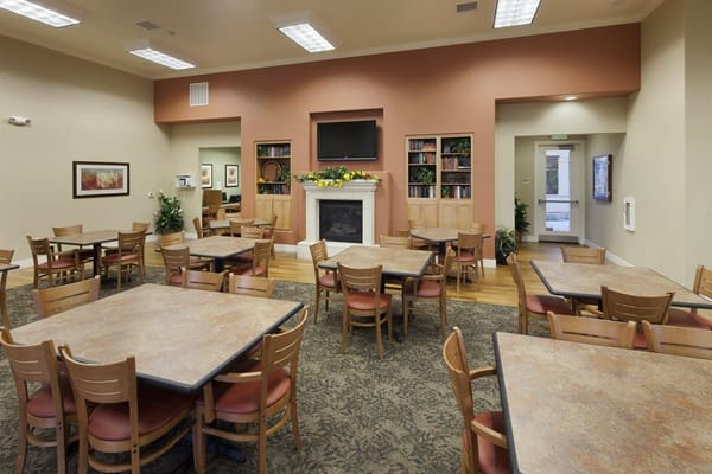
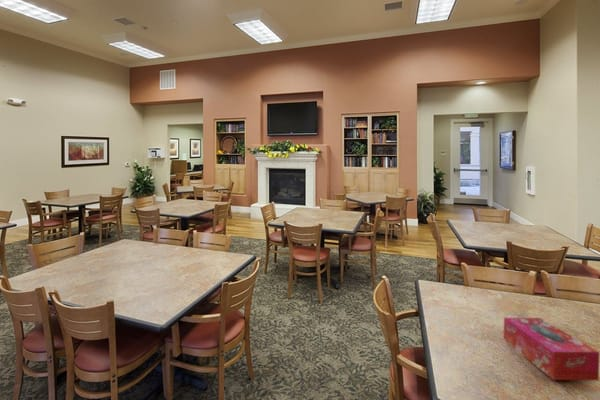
+ tissue box (545, 345)
